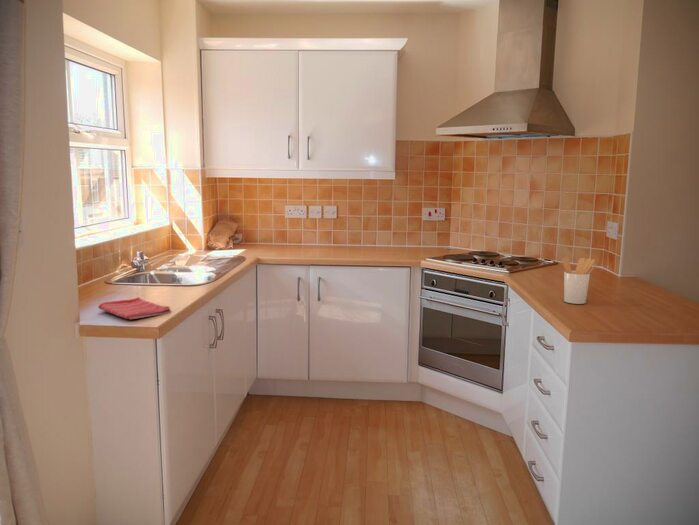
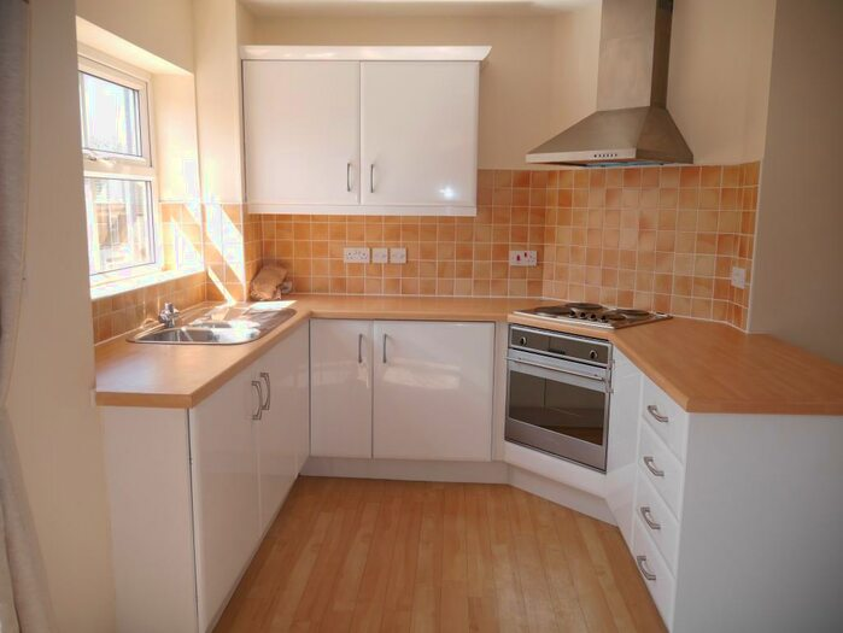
- dish towel (134, 308)
- utensil holder (579, 279)
